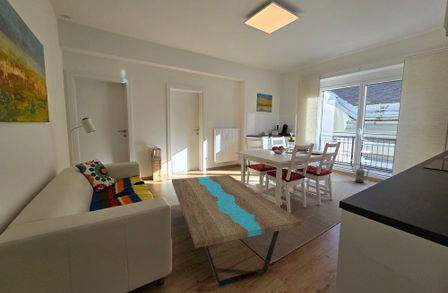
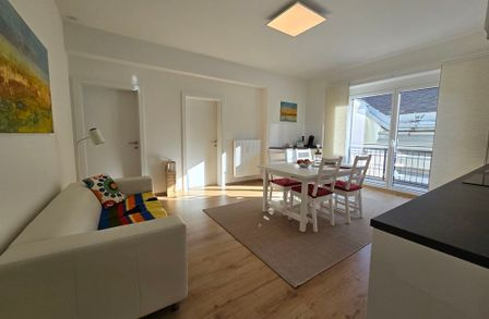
- coffee table (218, 216)
- watering can (360, 173)
